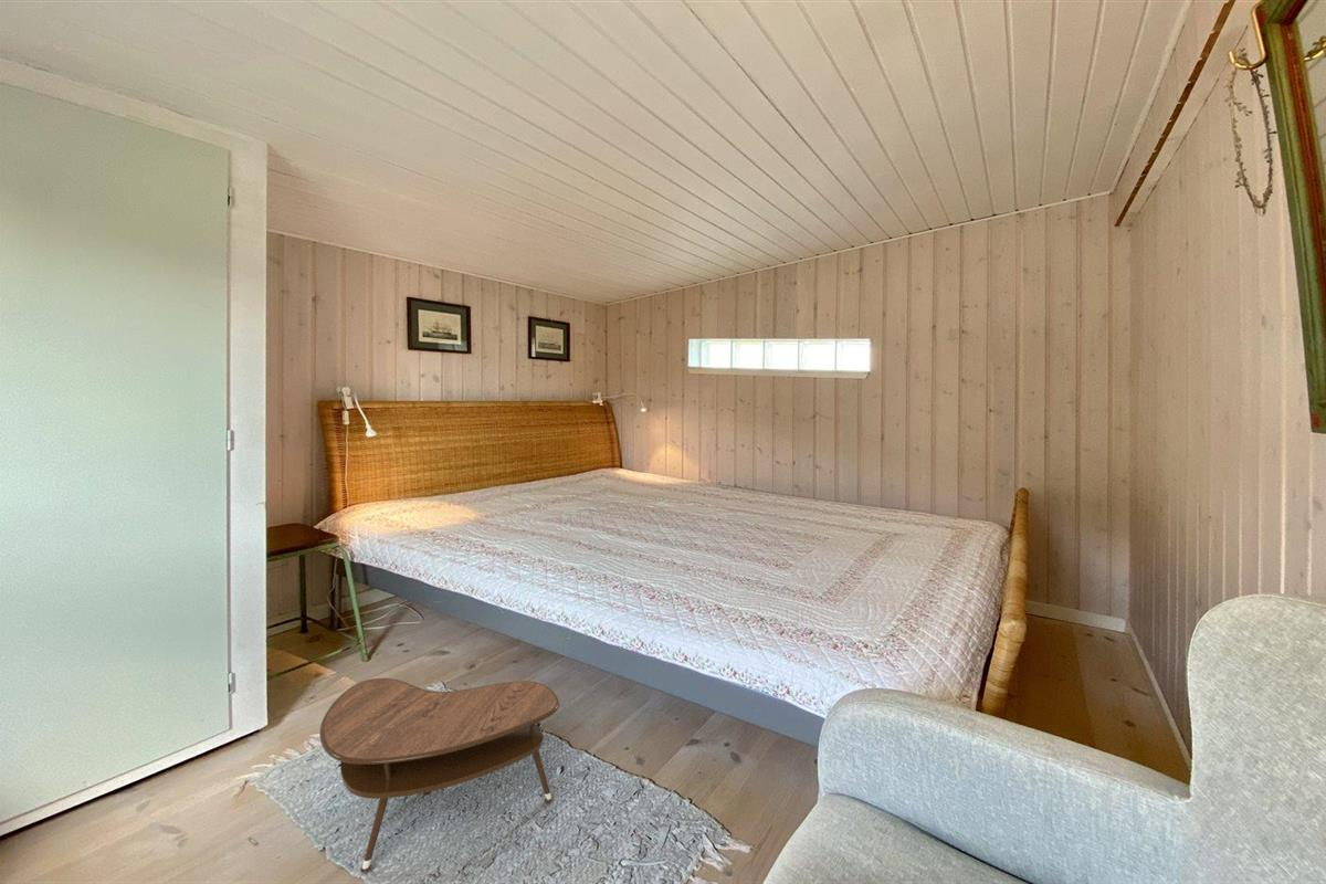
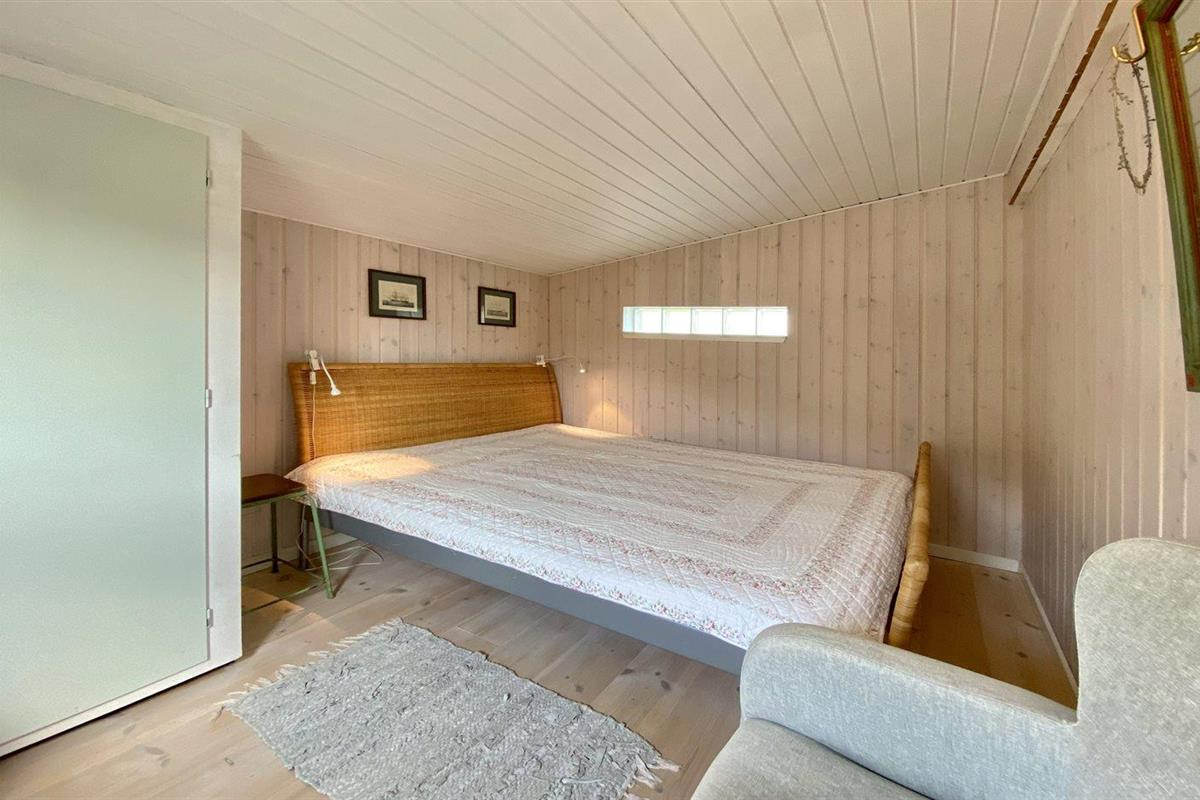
- side table (432, 754)
